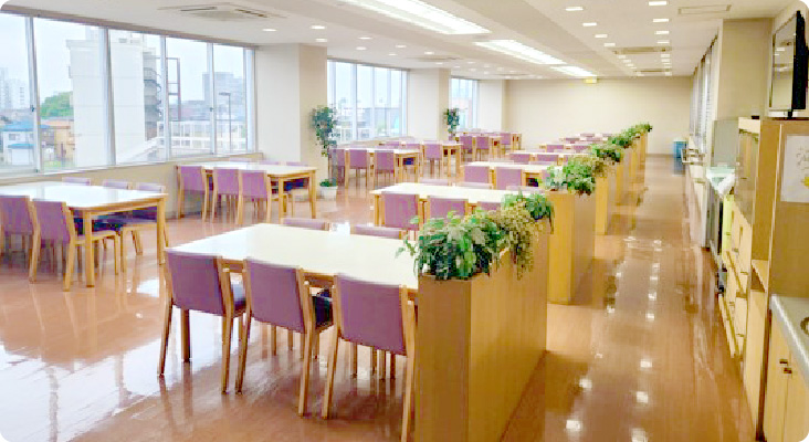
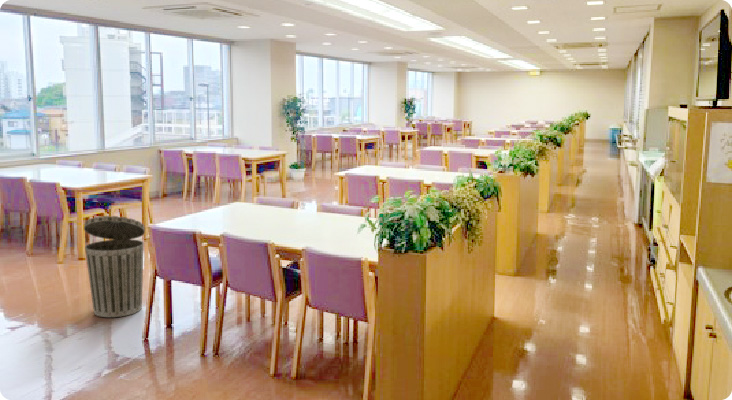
+ trash can (116, 261)
